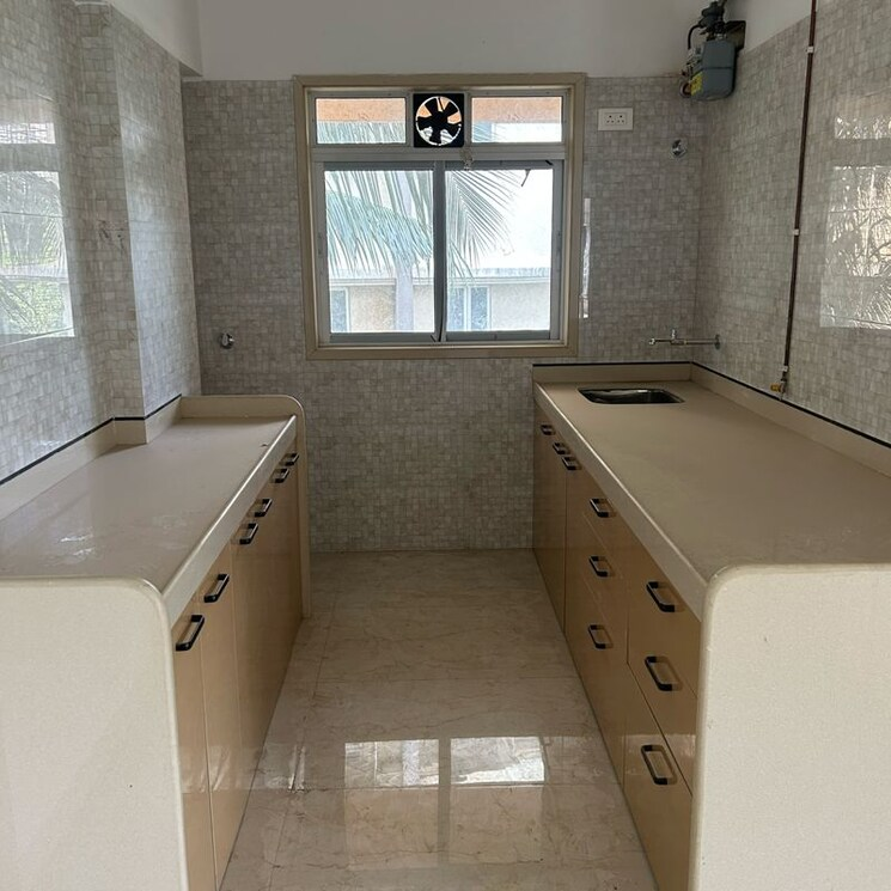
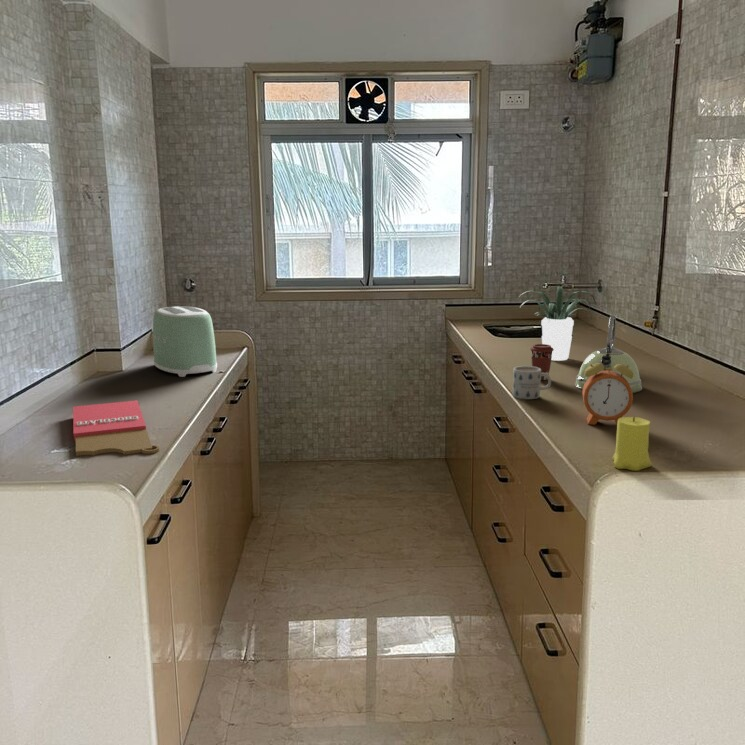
+ candle (634, 440)
+ toaster (183, 338)
+ cutting board (113, 427)
+ mug (532, 382)
+ coffee cup (541, 362)
+ potted plant (559, 323)
+ kettle (609, 351)
+ alarm clock (607, 388)
